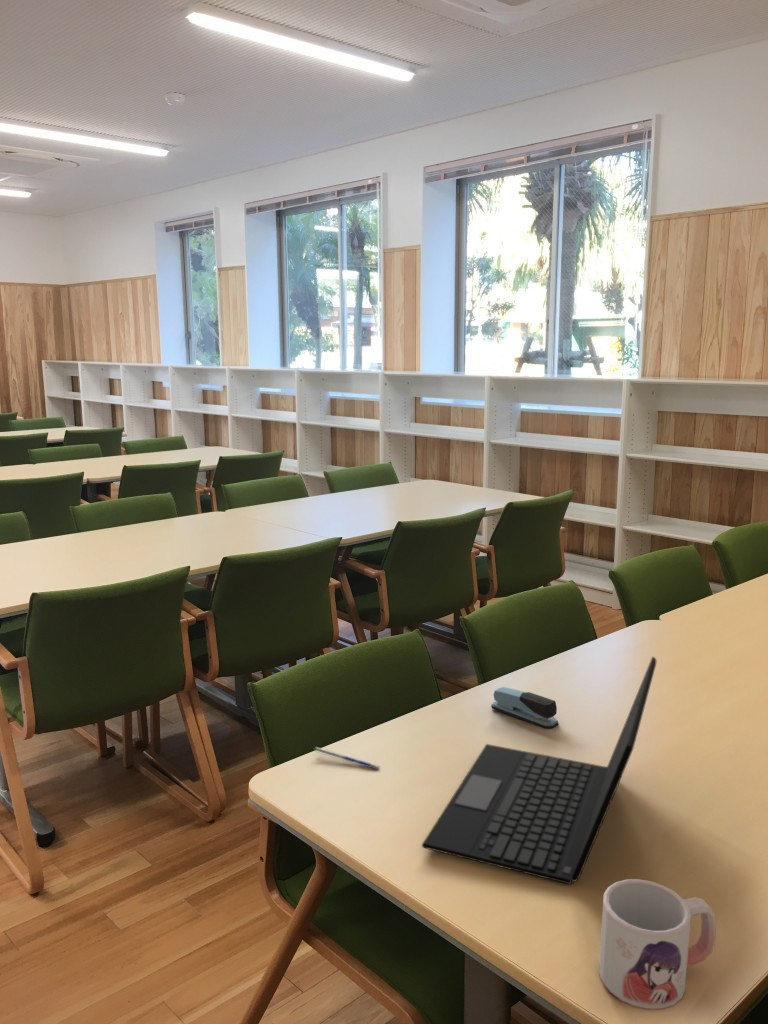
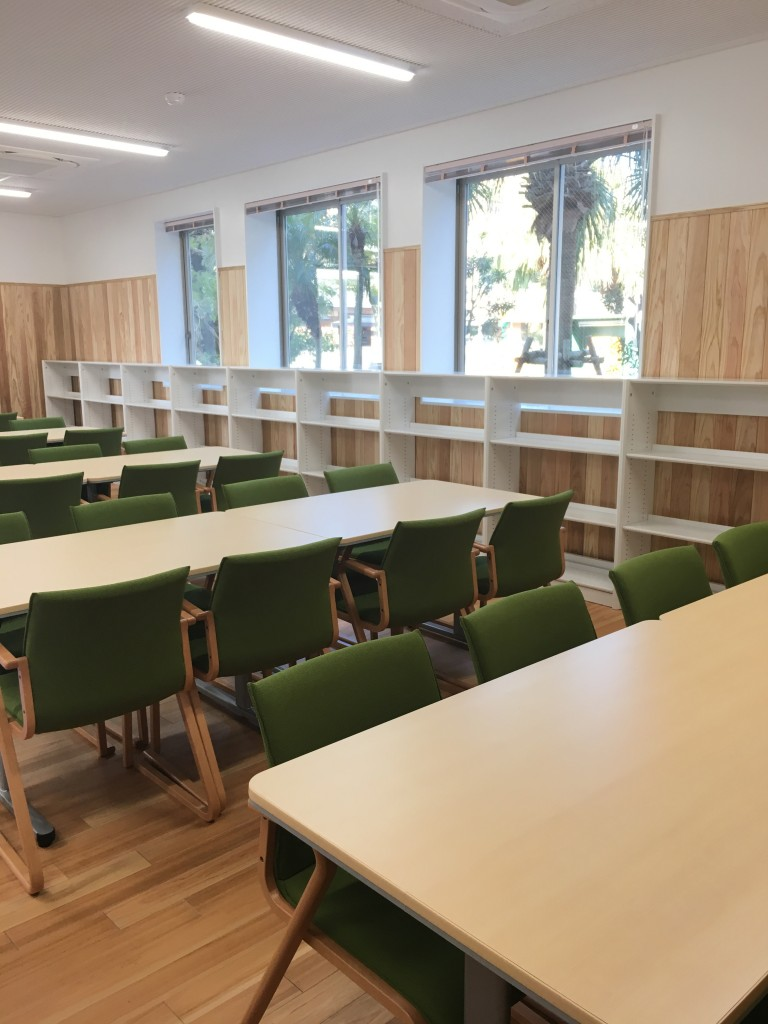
- mug (659, 939)
- laptop (546, 755)
- pen (345, 757)
- stapler (524, 704)
